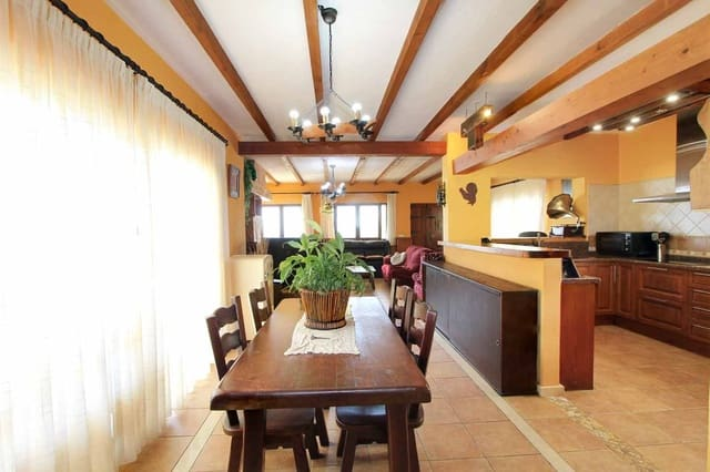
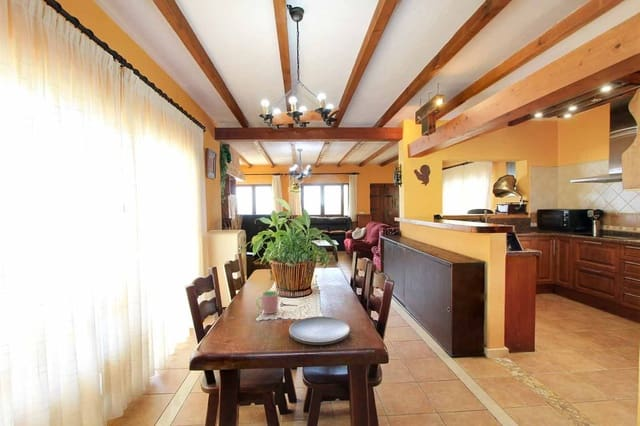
+ plate (319, 330)
+ cup (267, 302)
